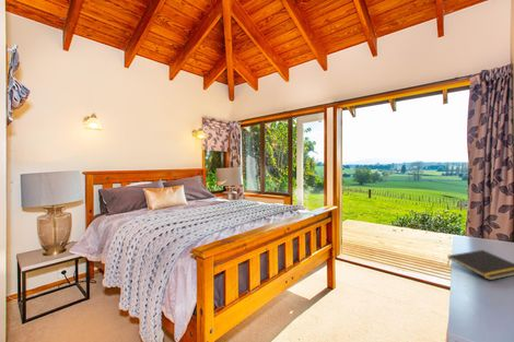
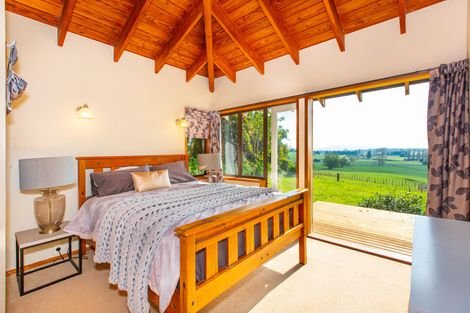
- notepad (486, 263)
